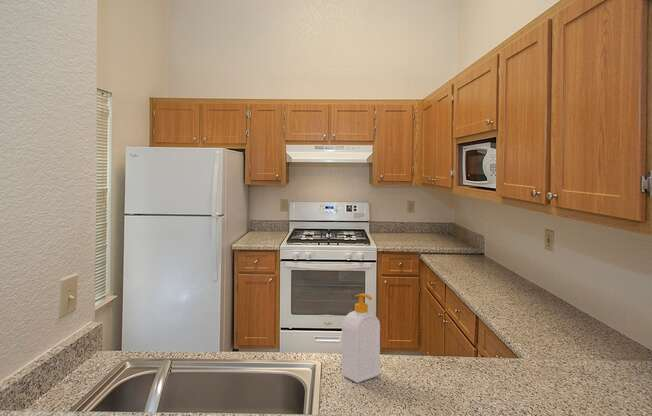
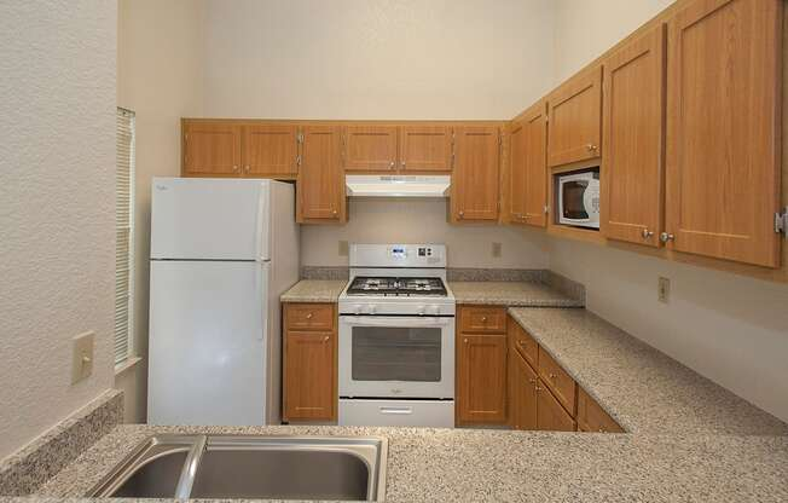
- soap bottle (361, 335)
